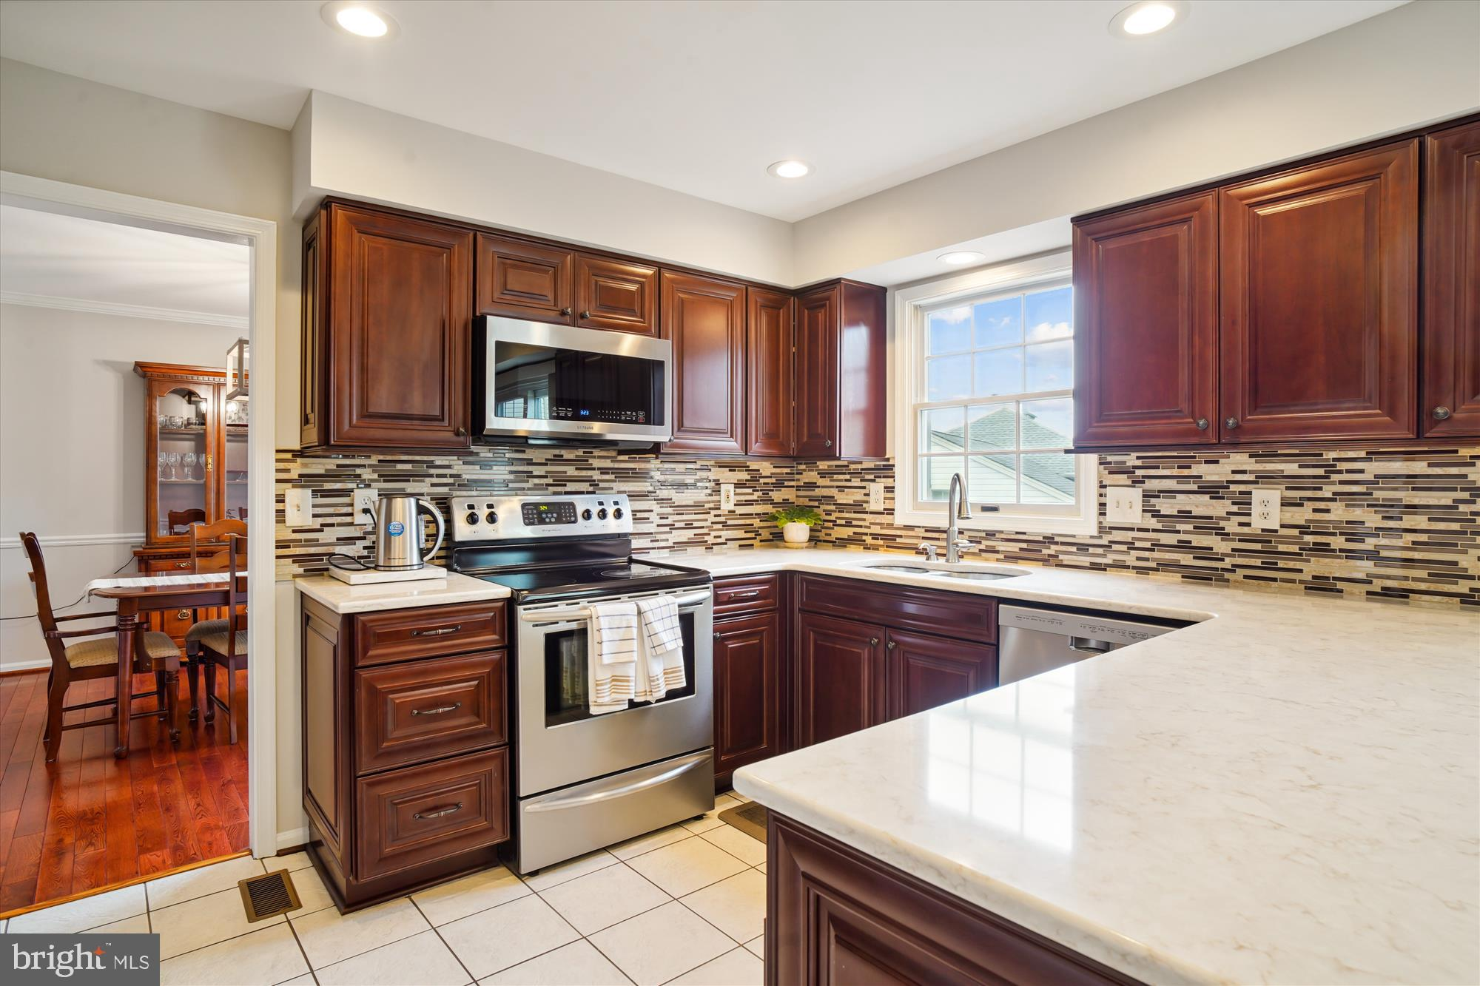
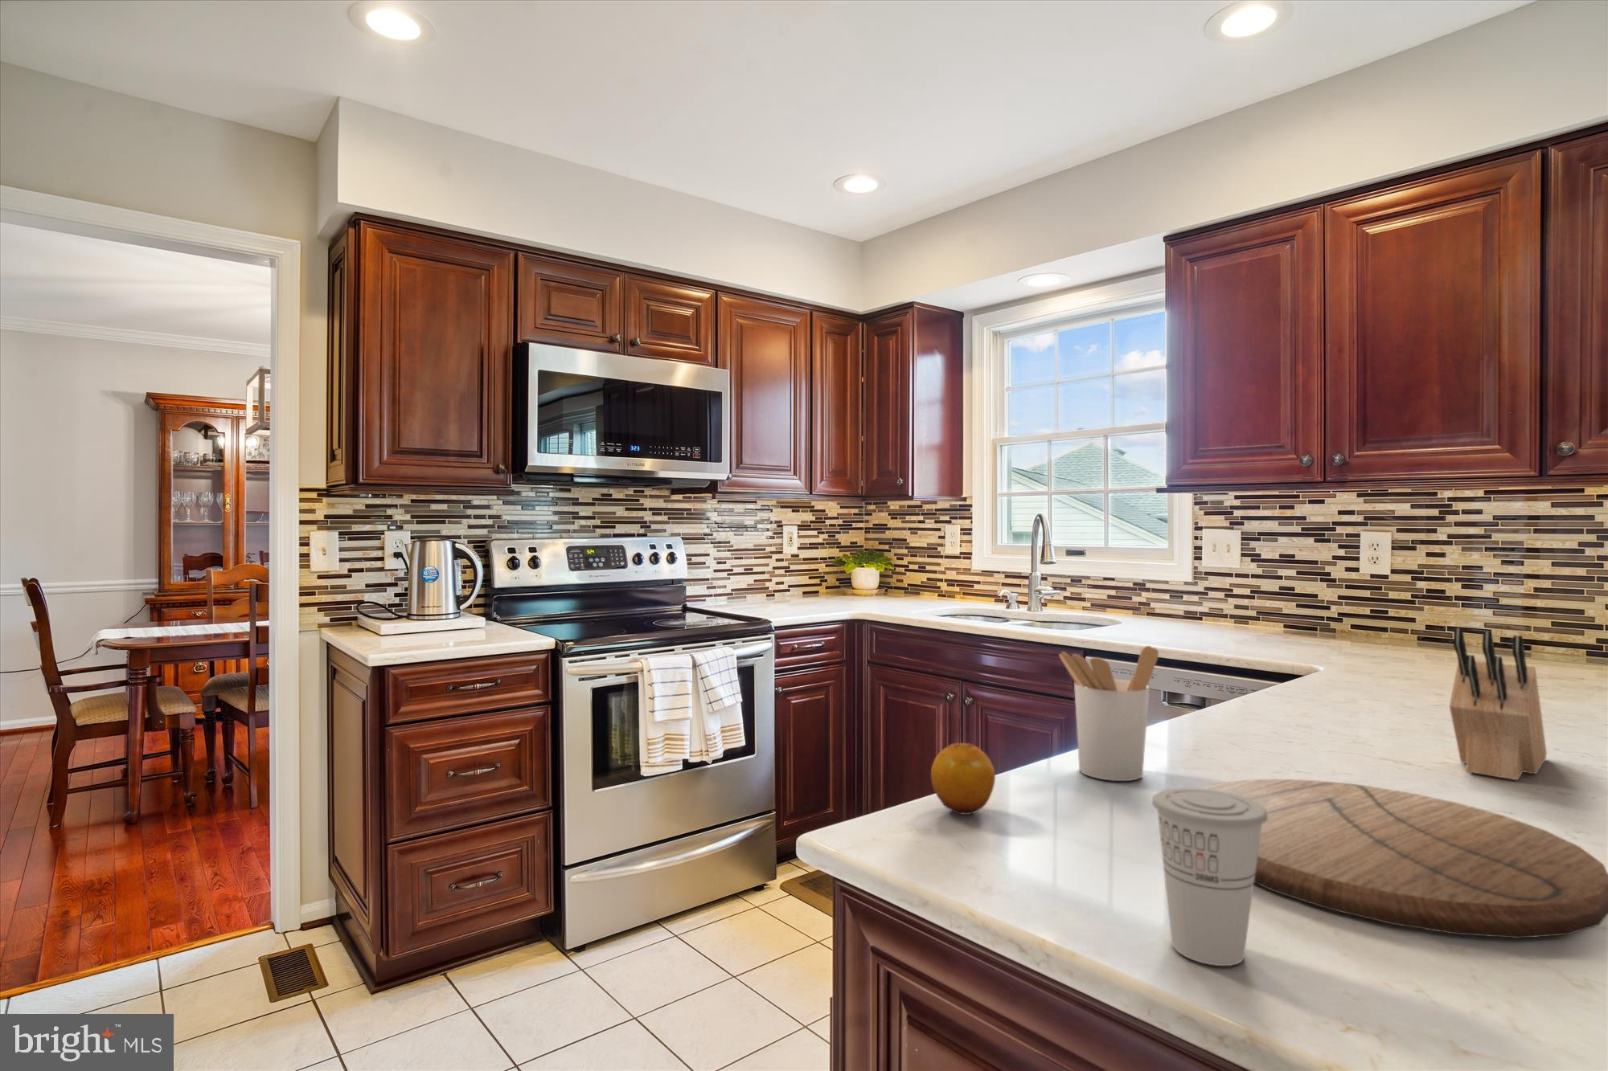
+ fruit (962, 777)
+ cup (1207, 874)
+ utensil holder (1103, 710)
+ cutting board (1374, 842)
+ knife block (1498, 697)
